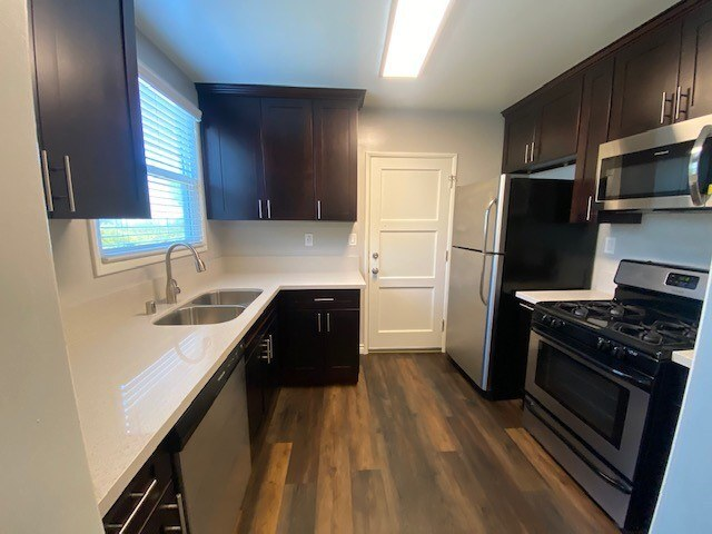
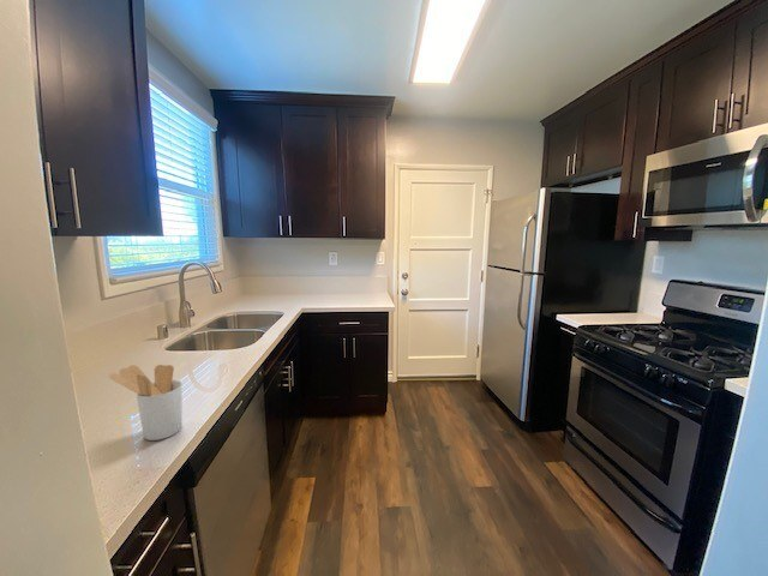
+ utensil holder (150, 398)
